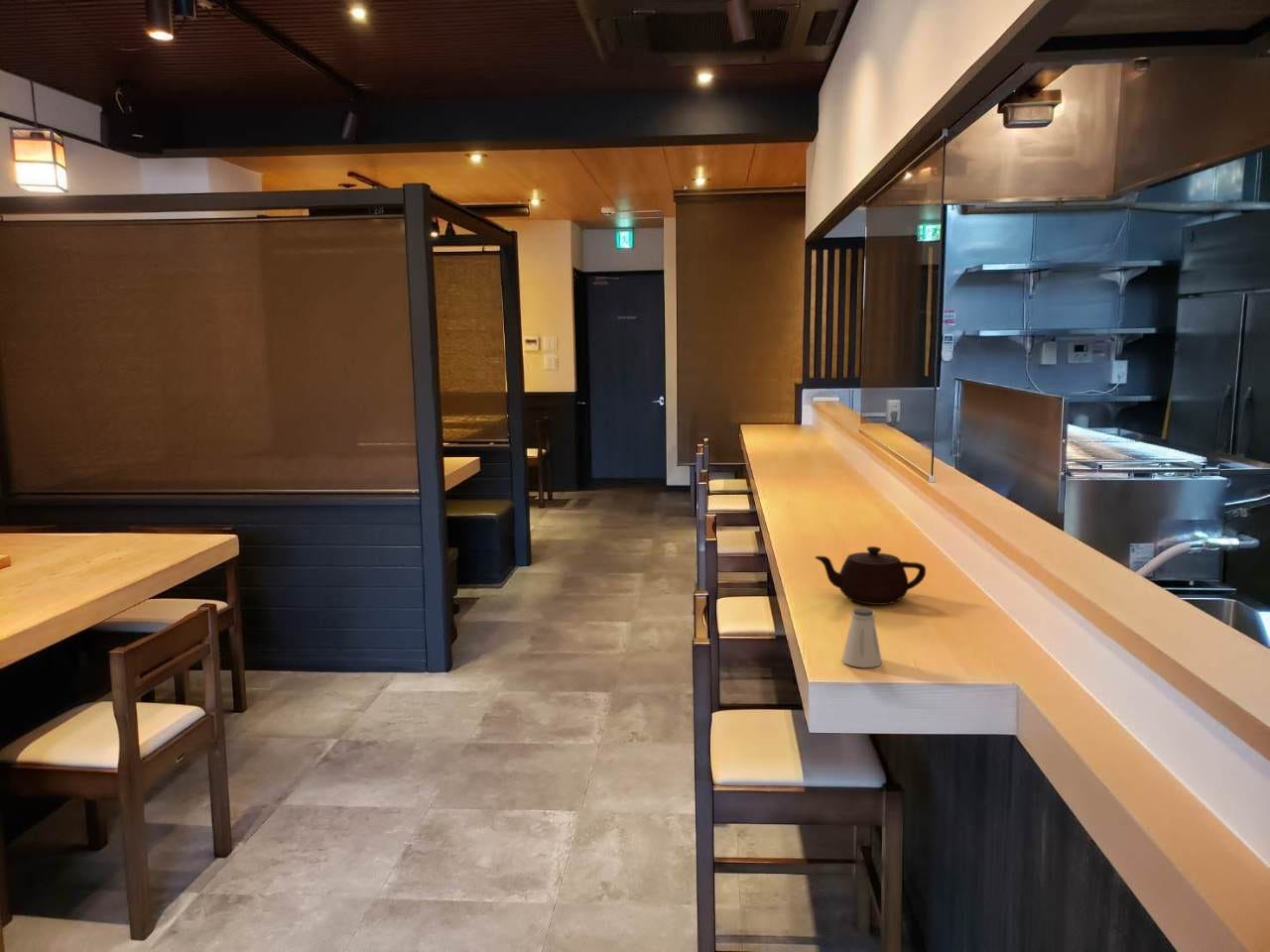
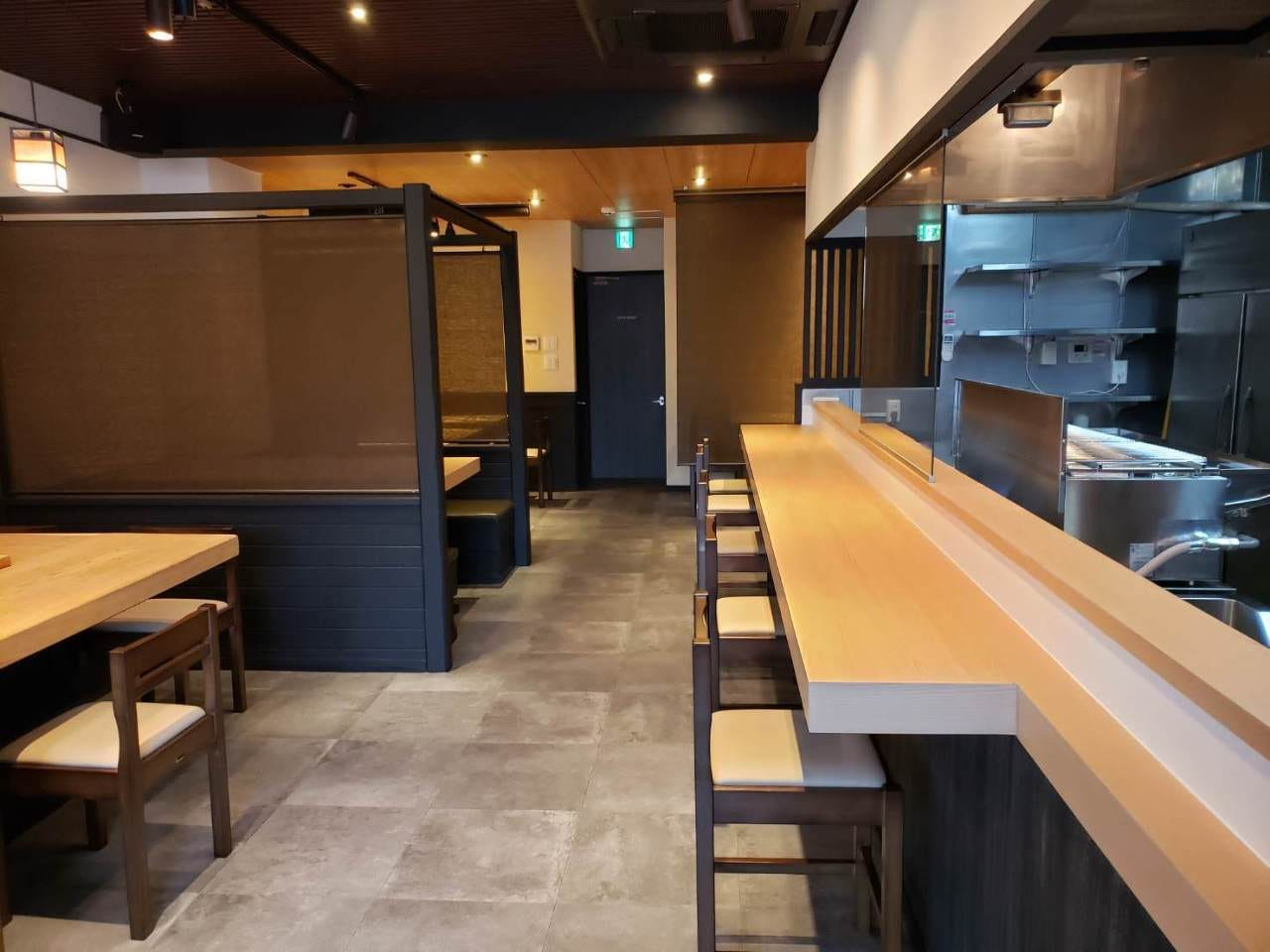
- teapot (869, 572)
- saltshaker (862, 635)
